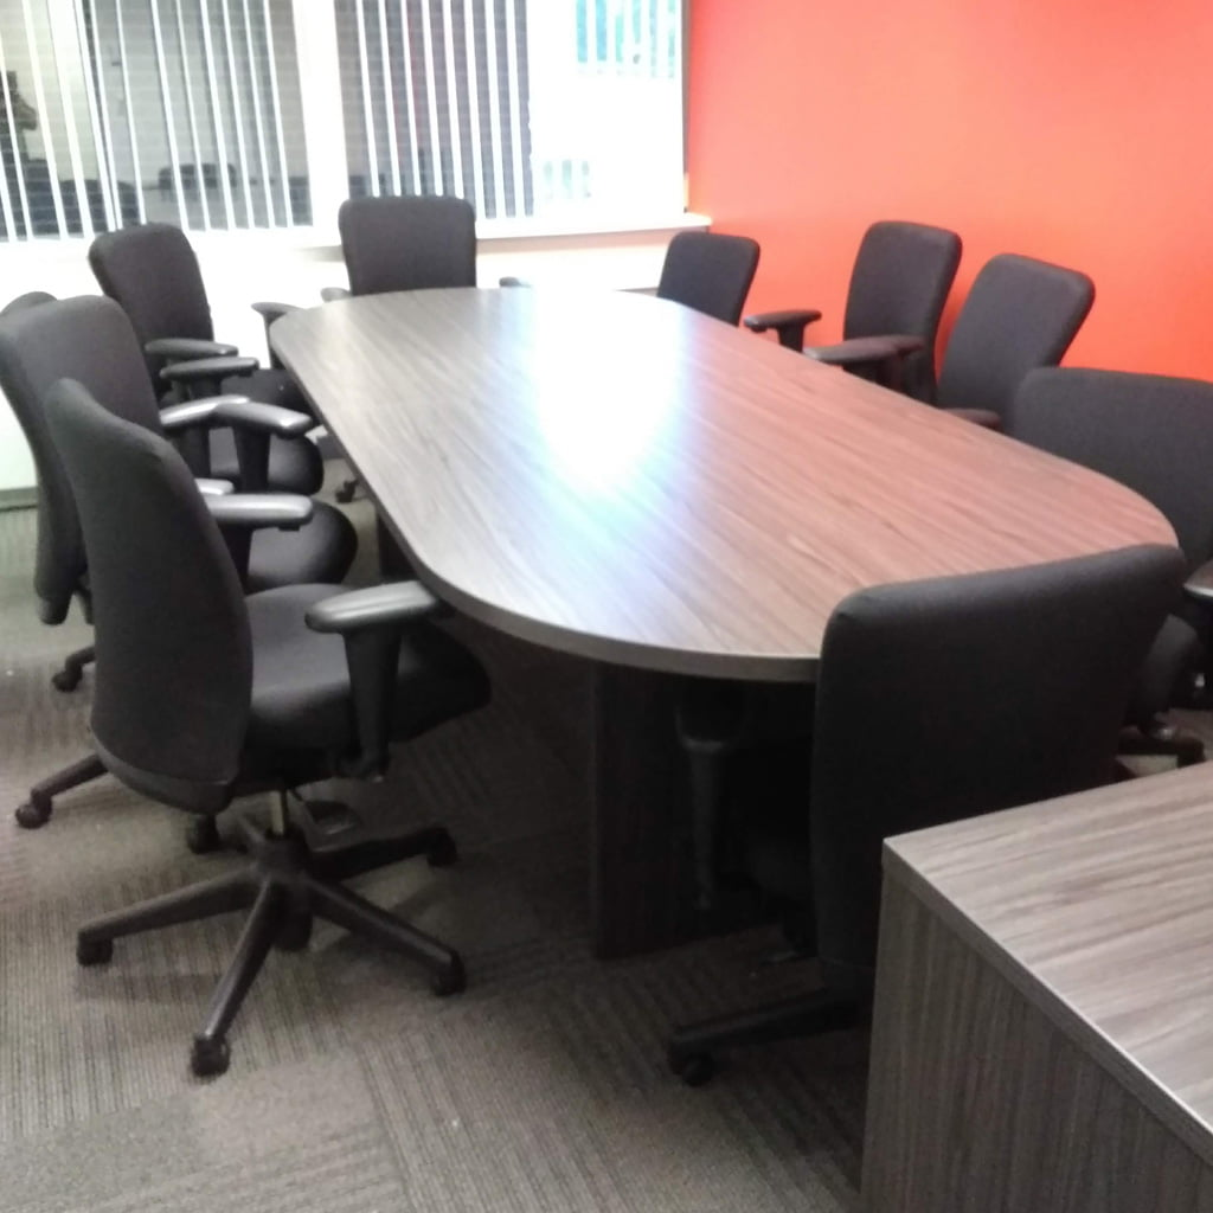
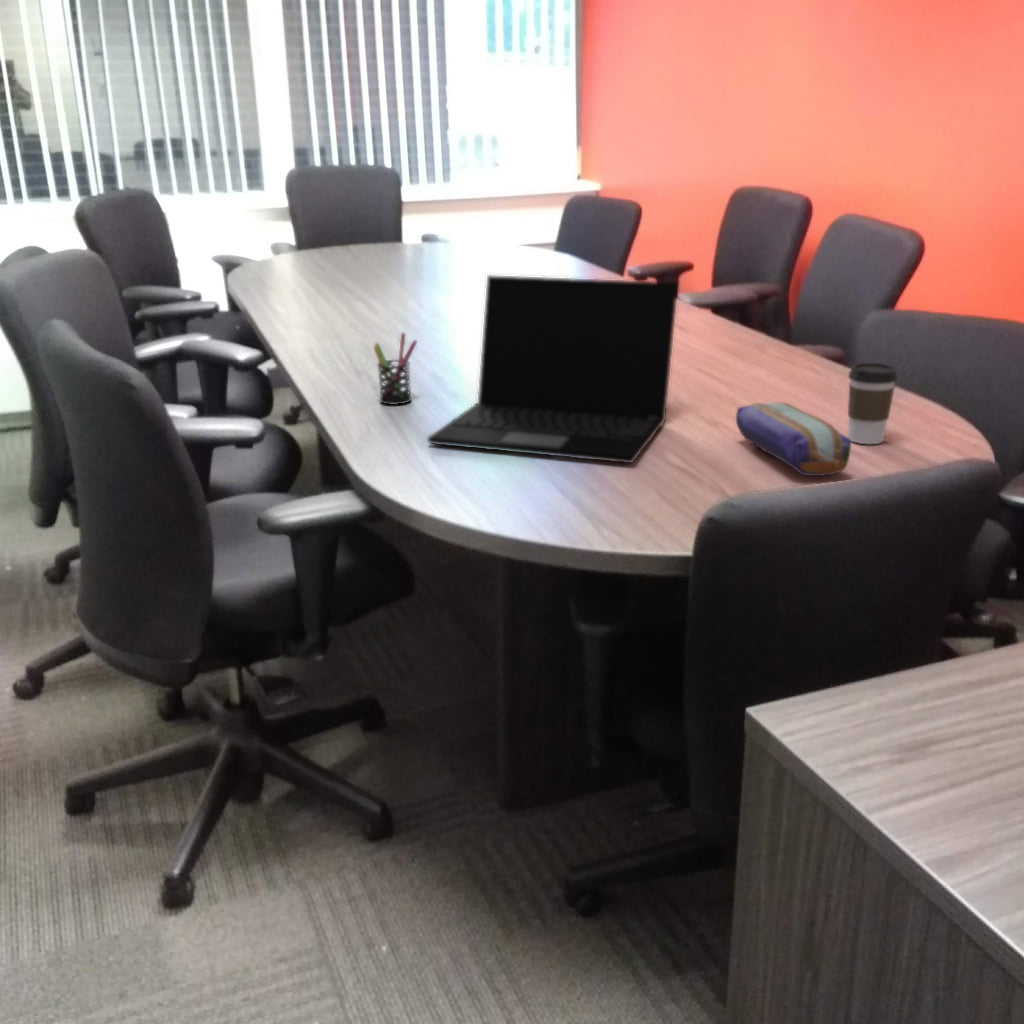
+ laptop (555, 361)
+ pen holder (392, 367)
+ pencil case (790, 436)
+ coffee cup (869, 403)
